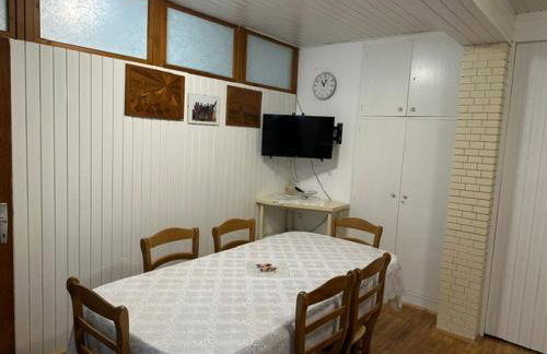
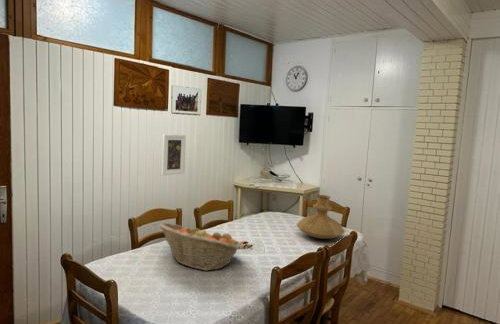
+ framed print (173, 154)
+ fruit basket (199, 241)
+ vase (321, 216)
